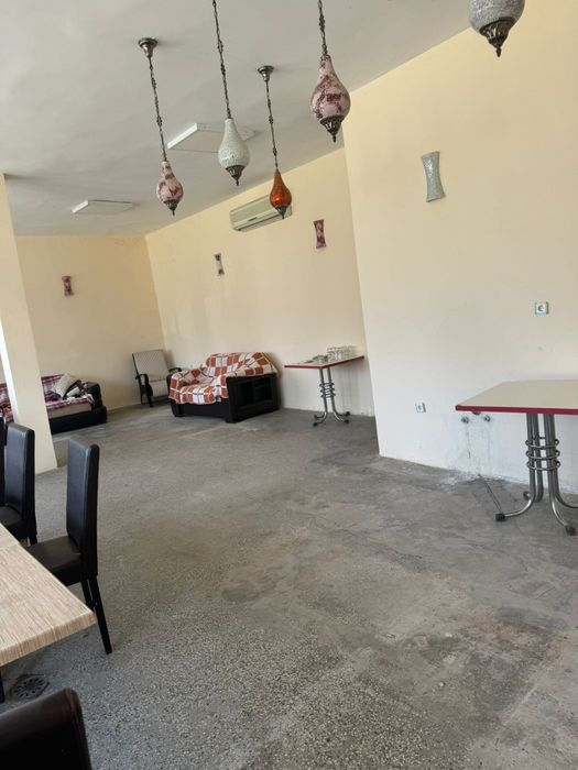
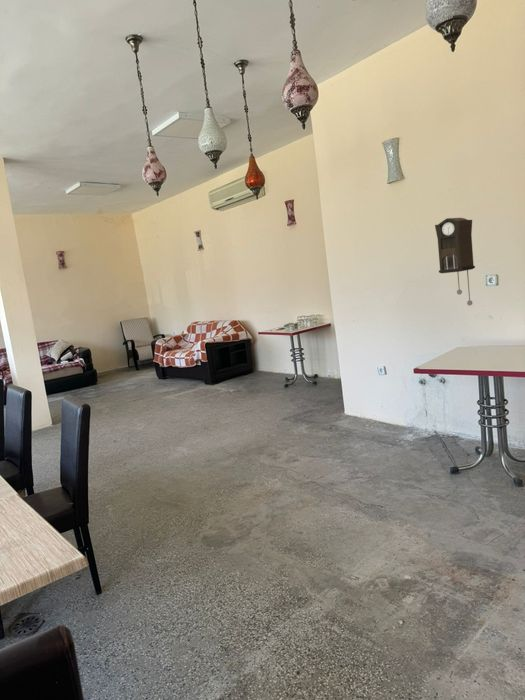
+ pendulum clock (456, 263)
